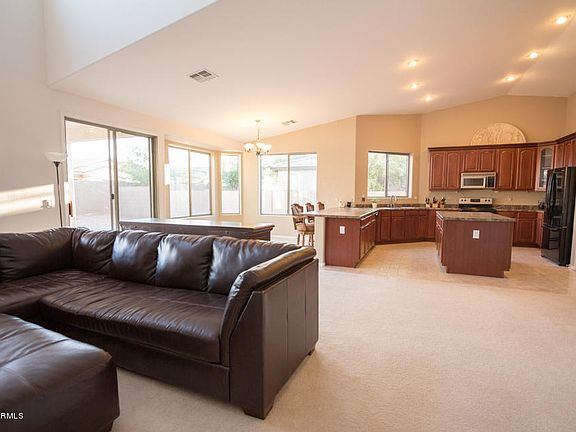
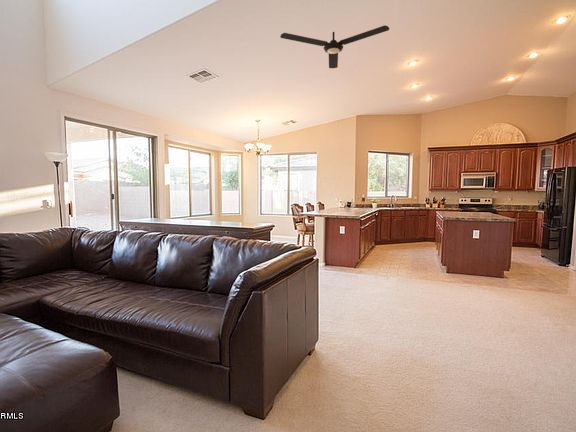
+ ceiling fan (333, 47)
